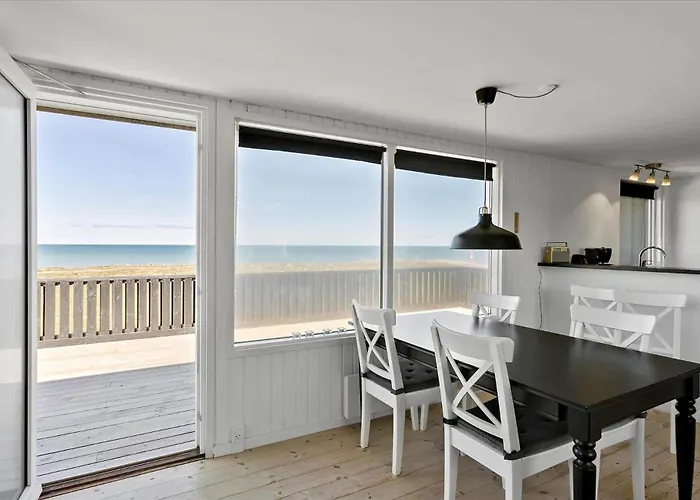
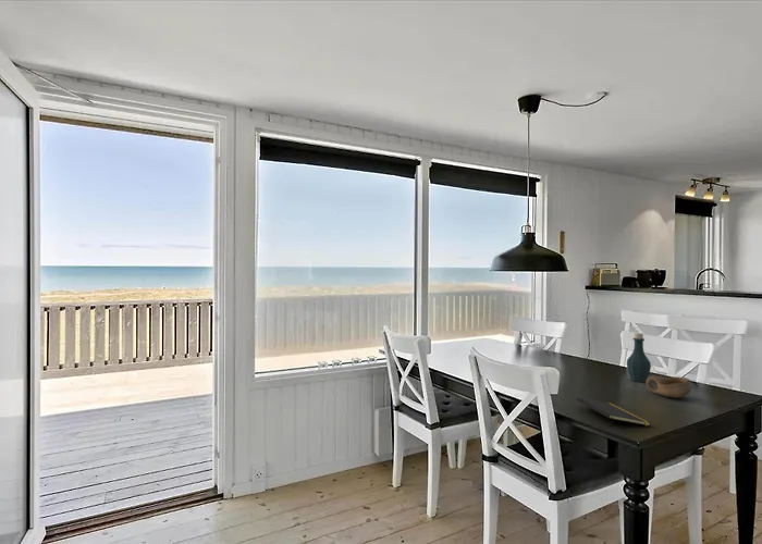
+ bowl (667, 386)
+ bottle (638, 357)
+ notepad (611, 410)
